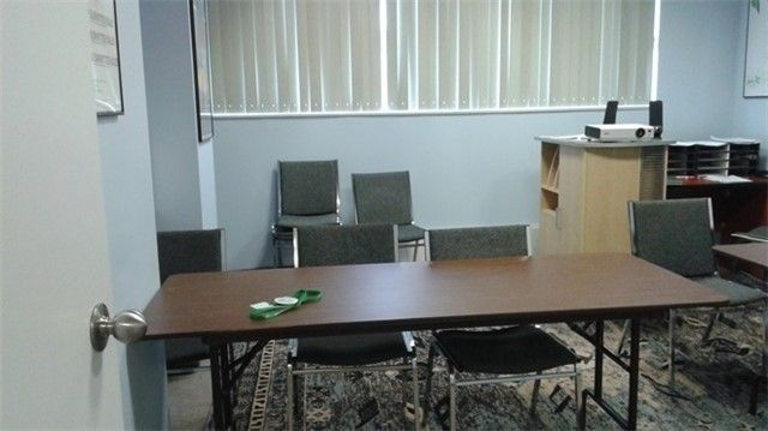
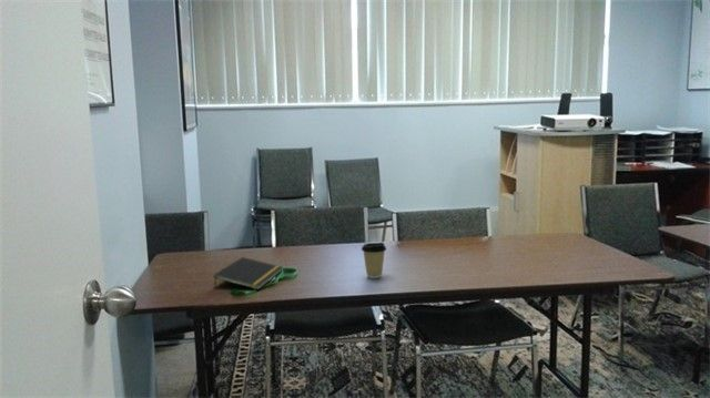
+ notepad (250, 272)
+ coffee cup (374, 259)
